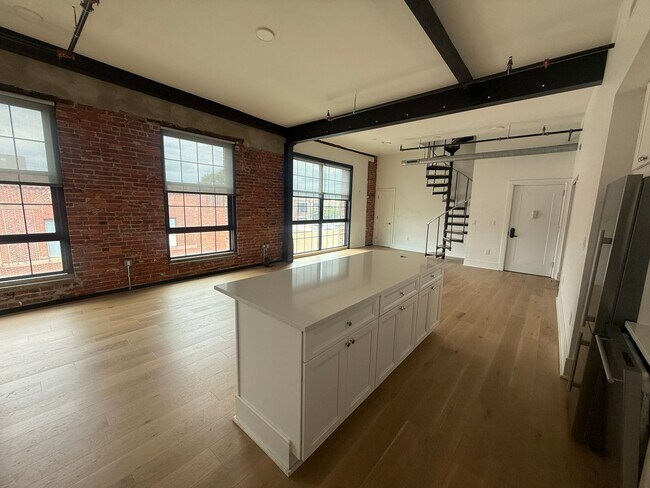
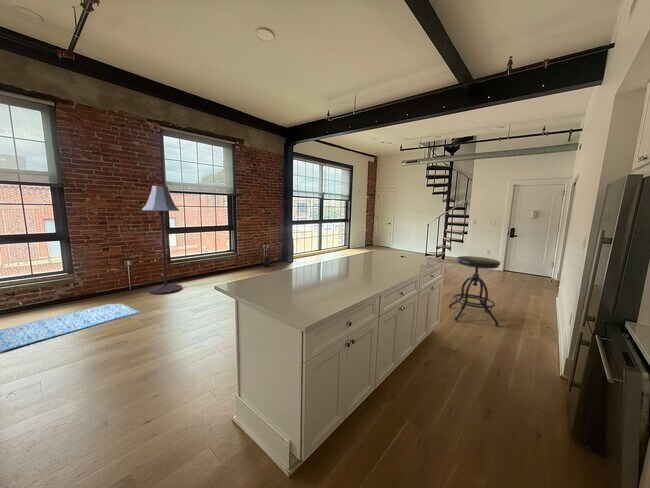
+ rug (64, 323)
+ stool (474, 285)
+ floor lamp (163, 239)
